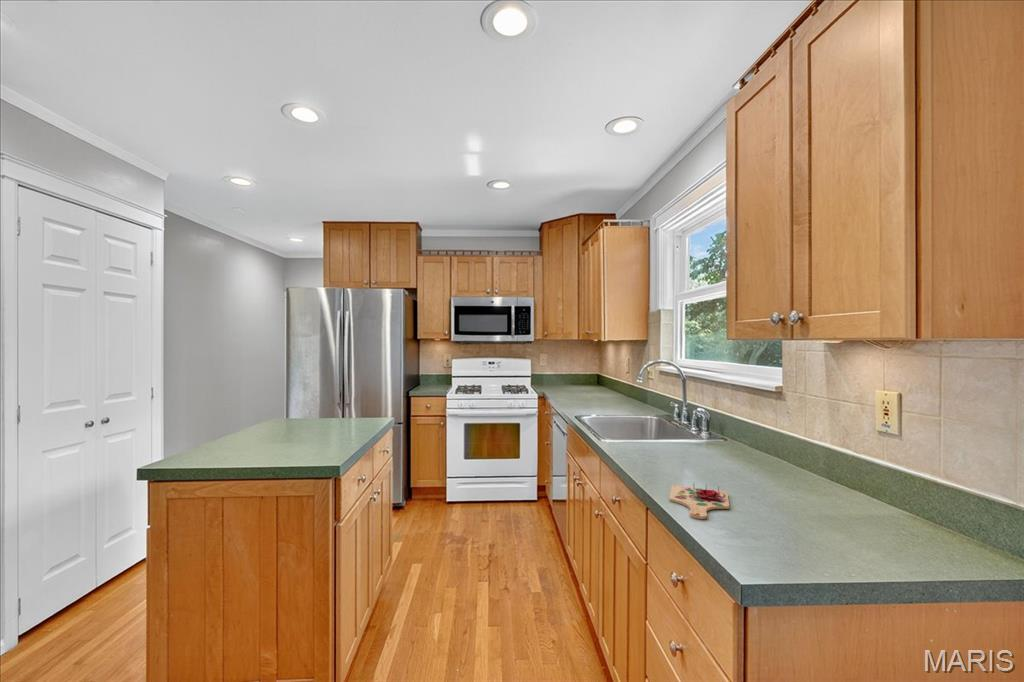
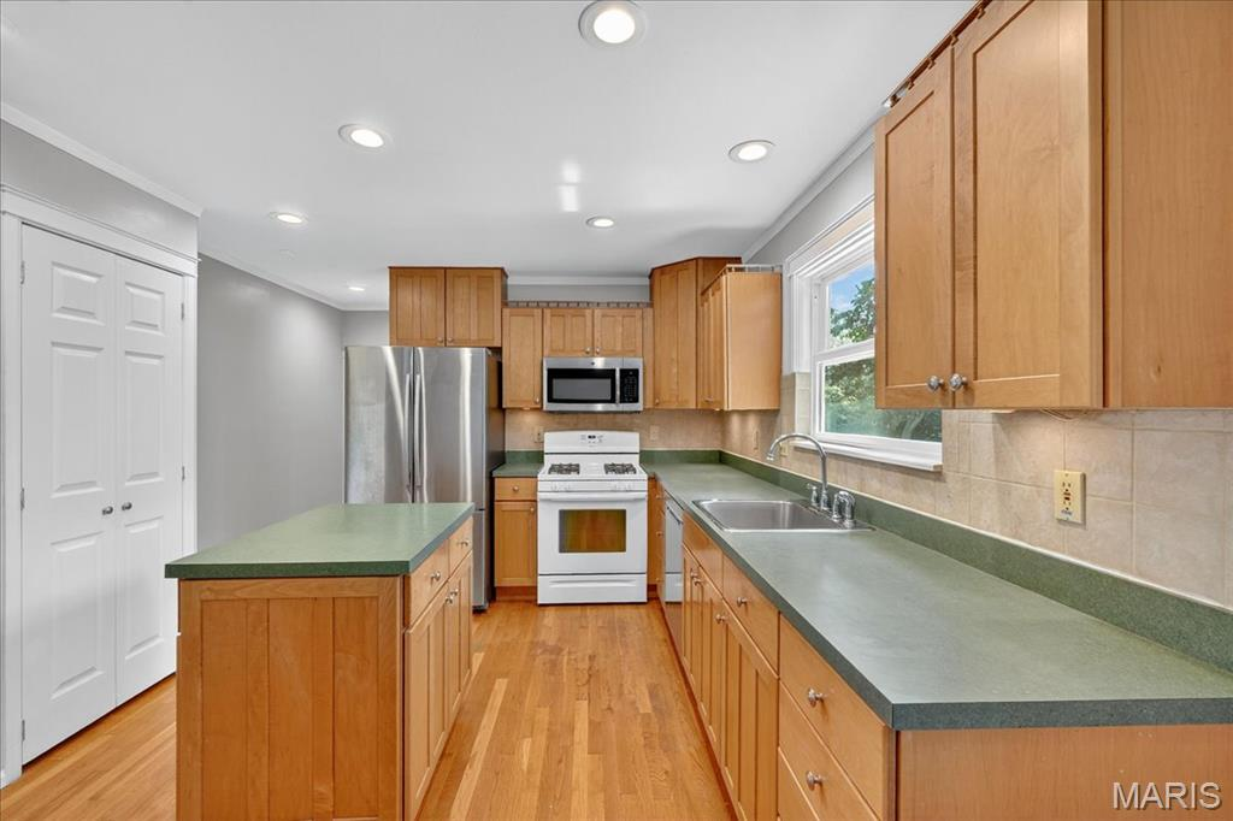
- cutting board (698, 498)
